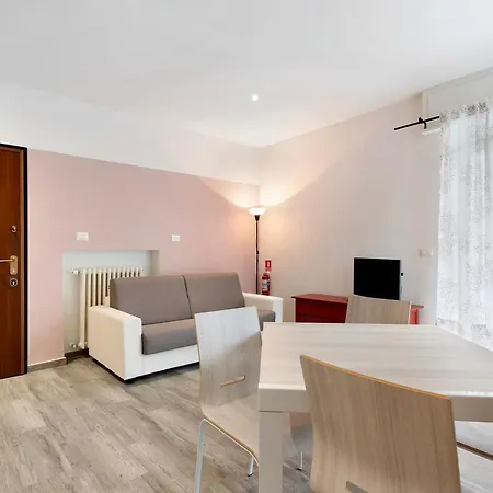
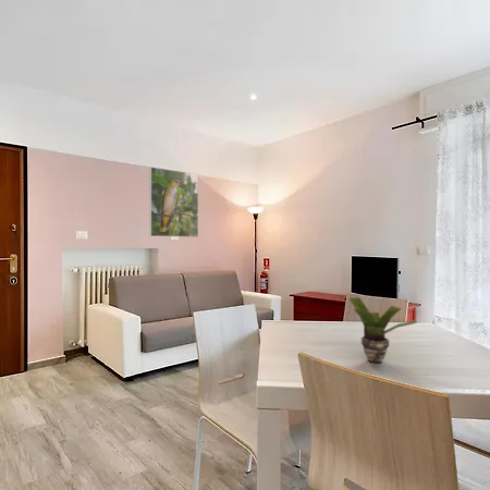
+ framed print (174, 204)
+ potted plant (373, 330)
